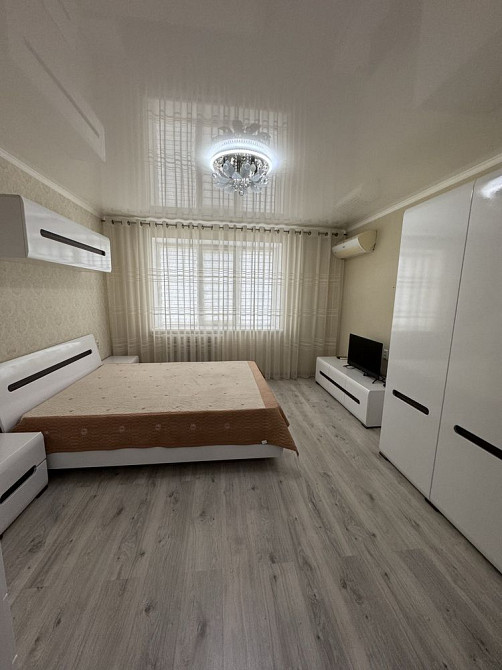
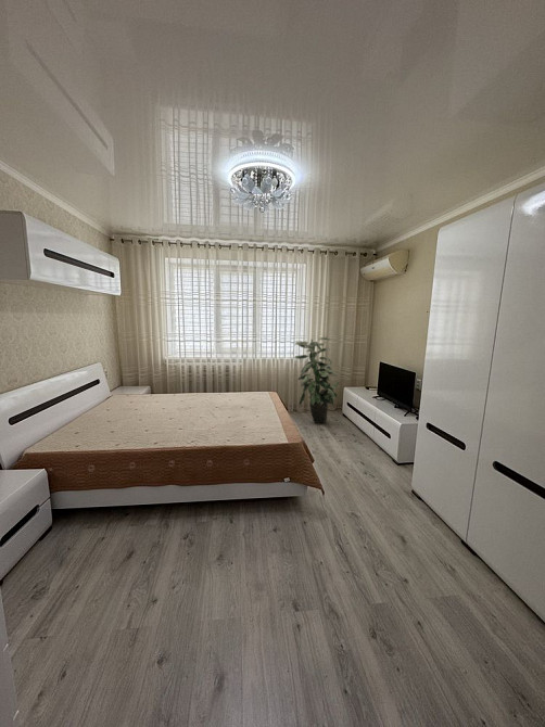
+ indoor plant (317, 380)
